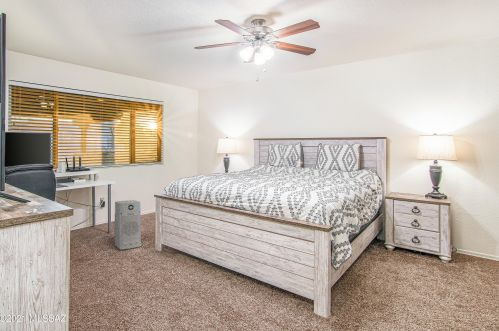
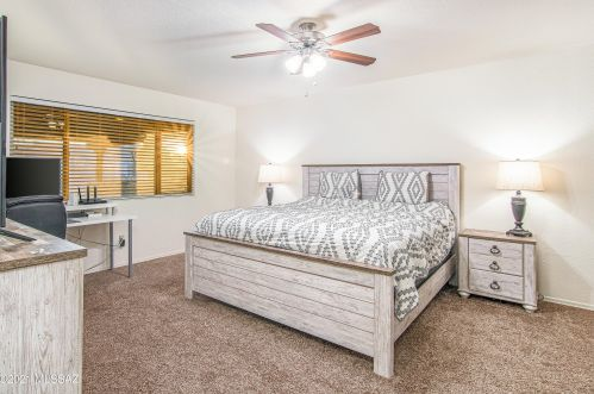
- air purifier (127, 223)
